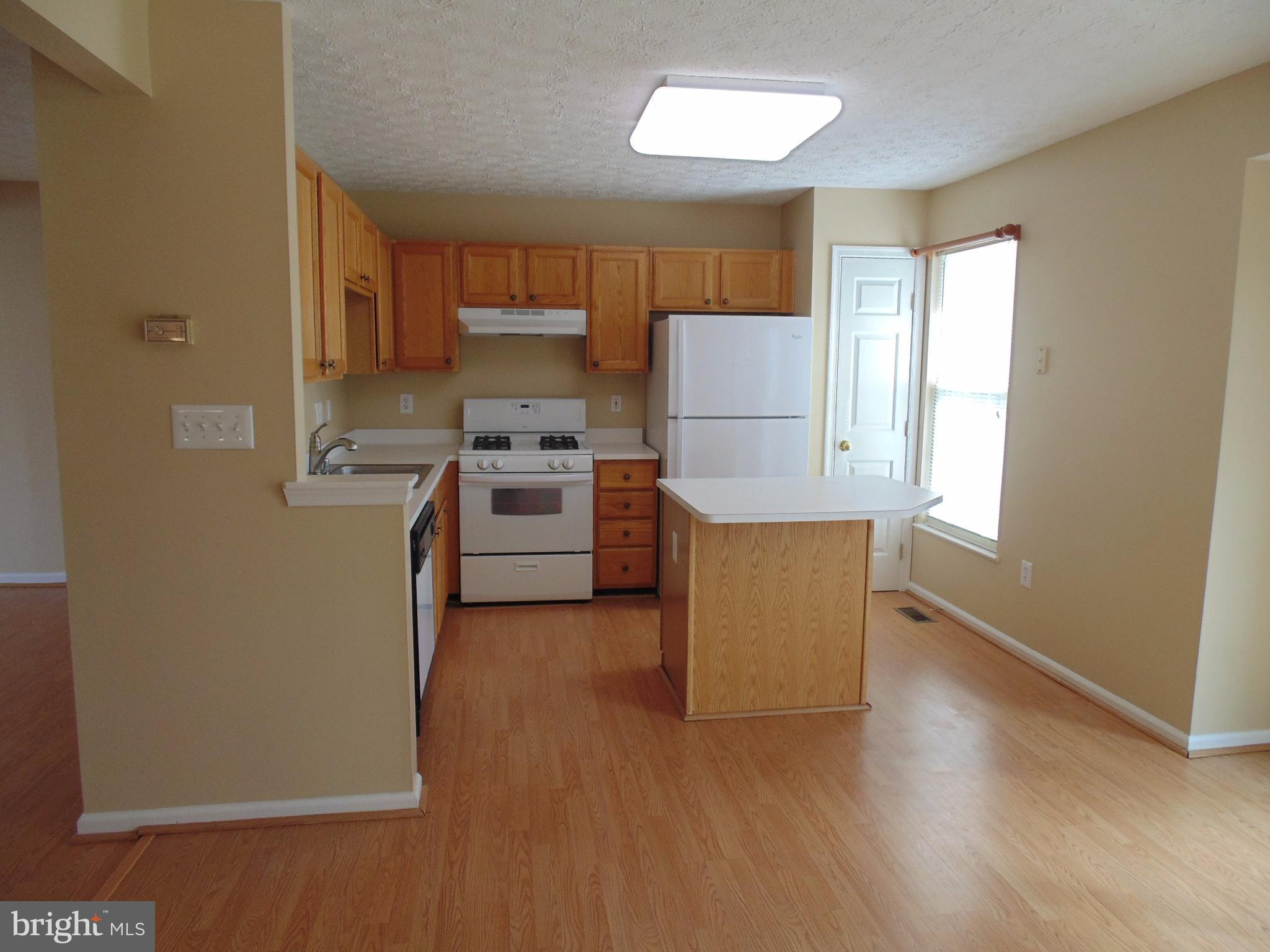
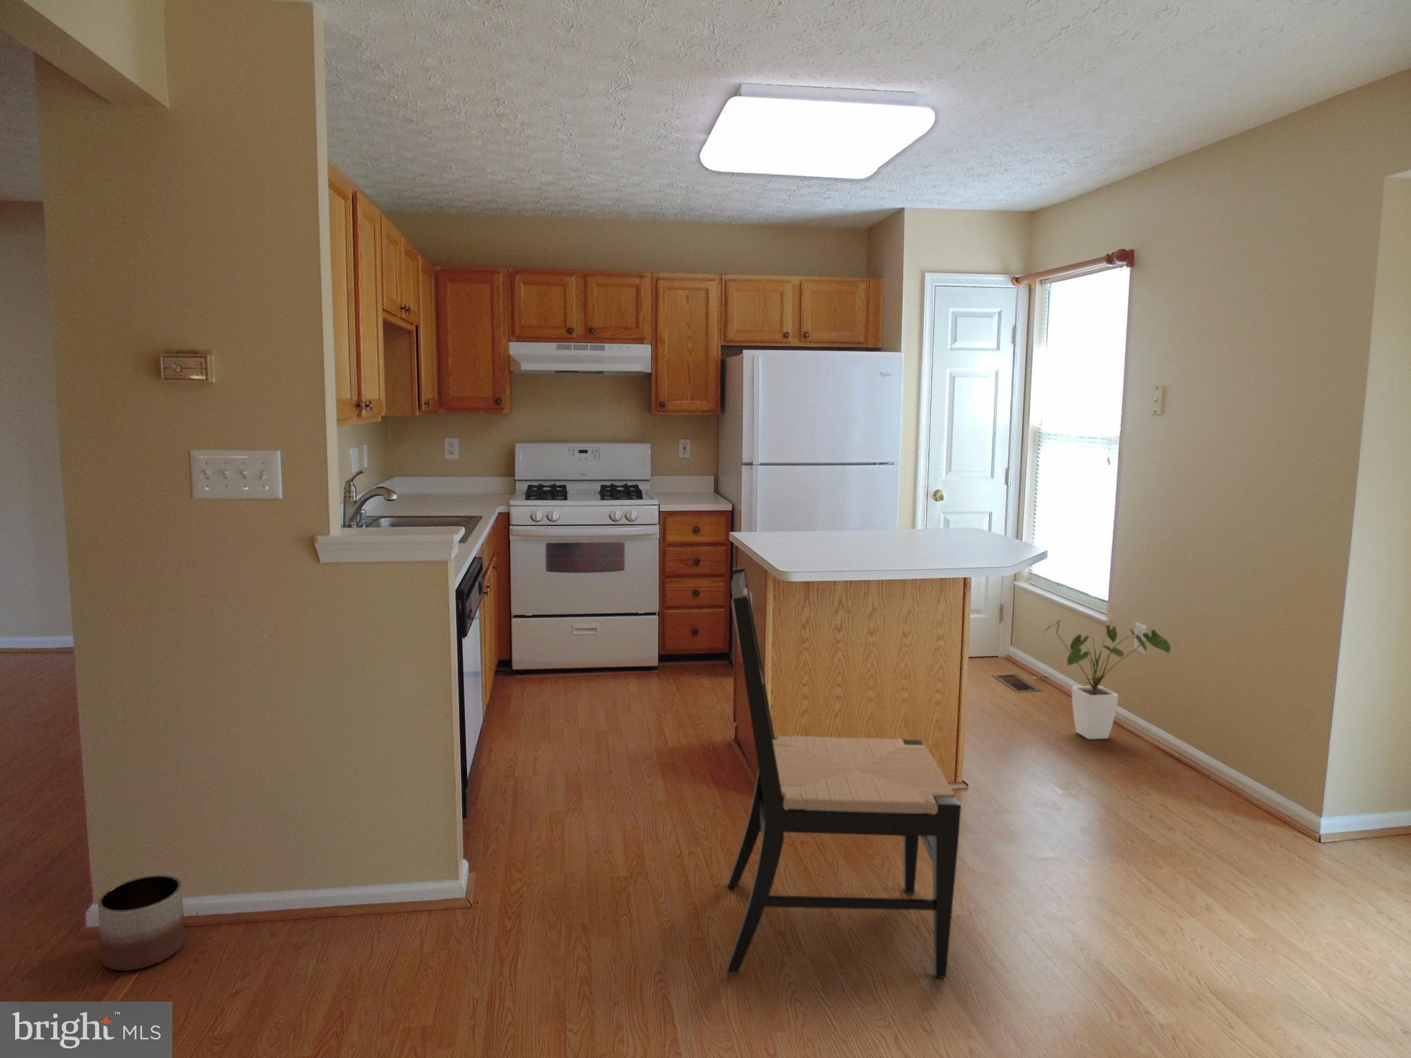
+ chair (833, 758)
+ planter (142, 921)
+ house plant (1101, 680)
